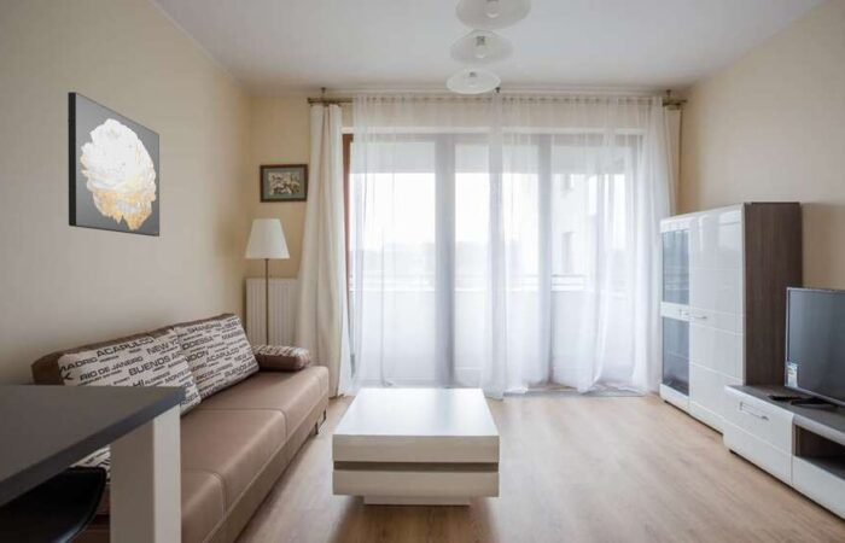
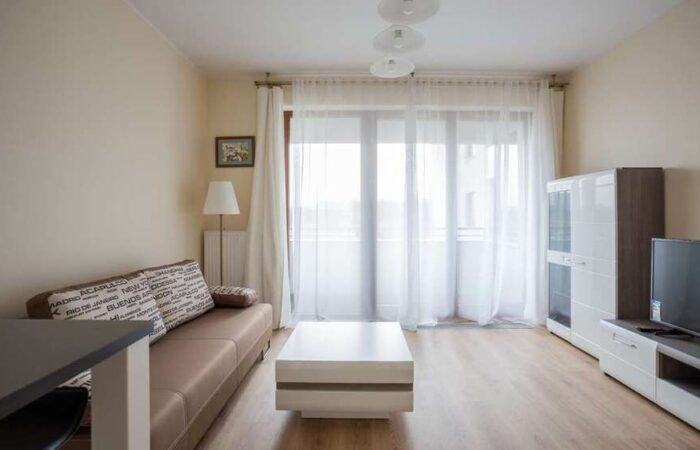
- wall art (120, 174)
